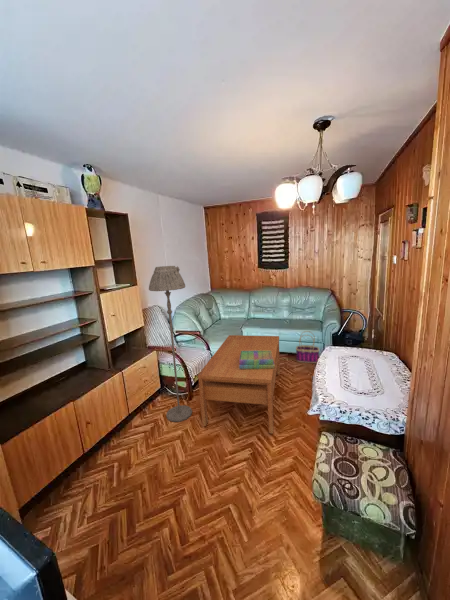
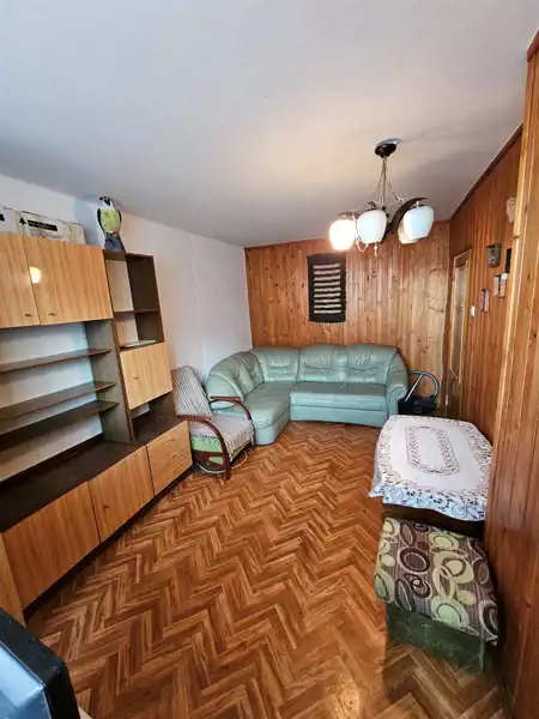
- stack of books (256, 359)
- basket (307, 346)
- coffee table (246, 374)
- floor lamp (172, 343)
